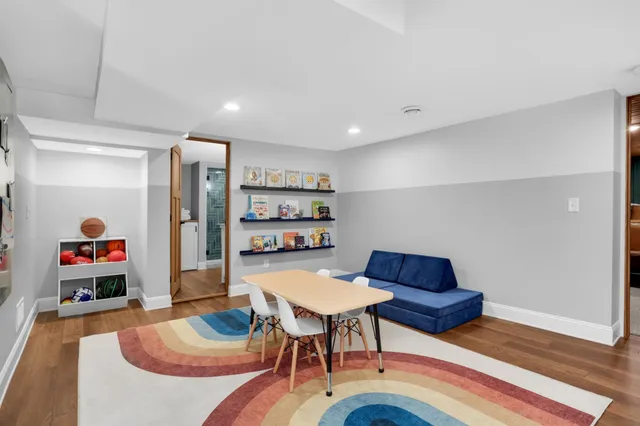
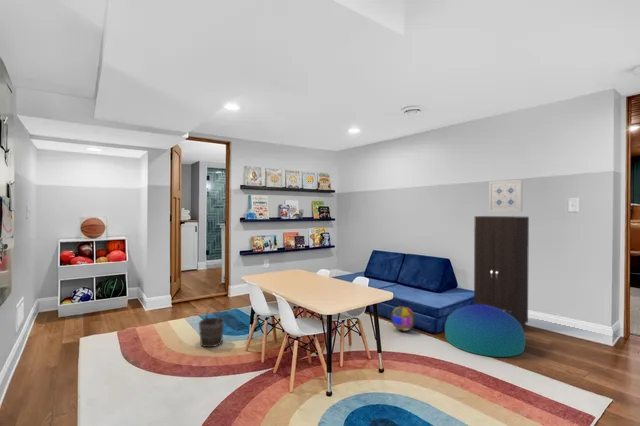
+ wall art (505, 196)
+ bucket (211, 324)
+ ball (403, 318)
+ cabinet (500, 269)
+ pouf (483, 324)
